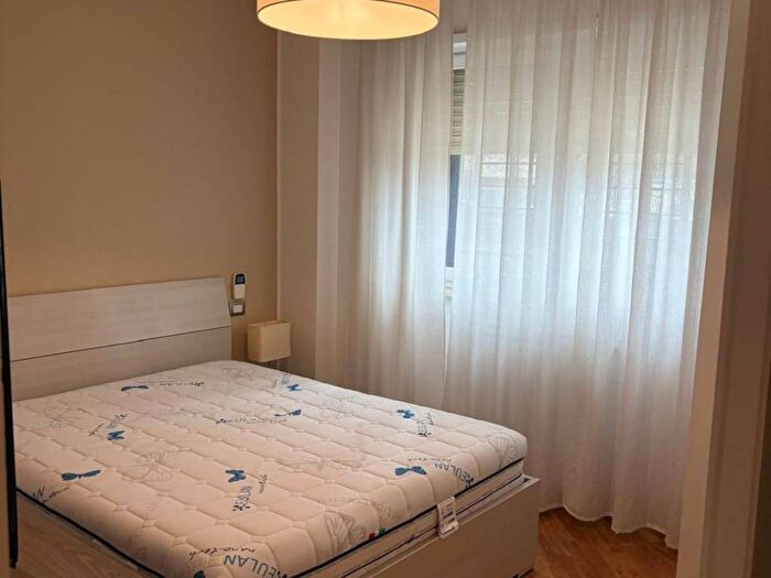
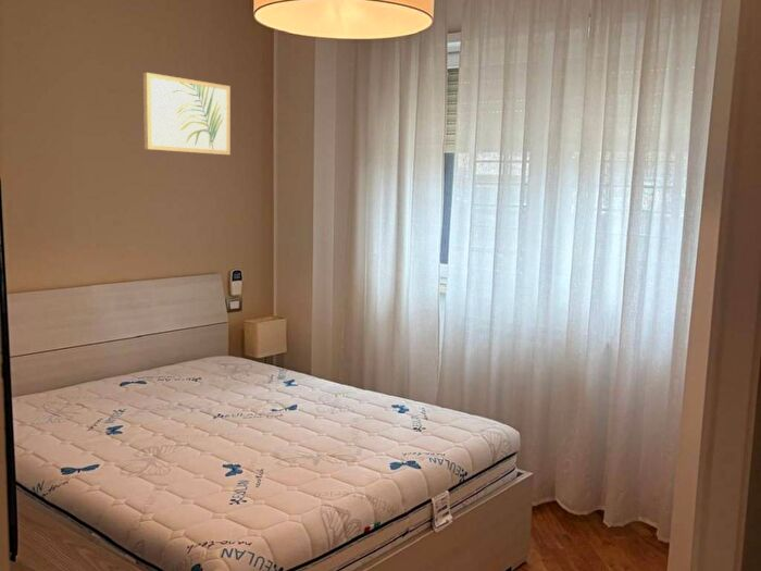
+ wall art (189, 115)
